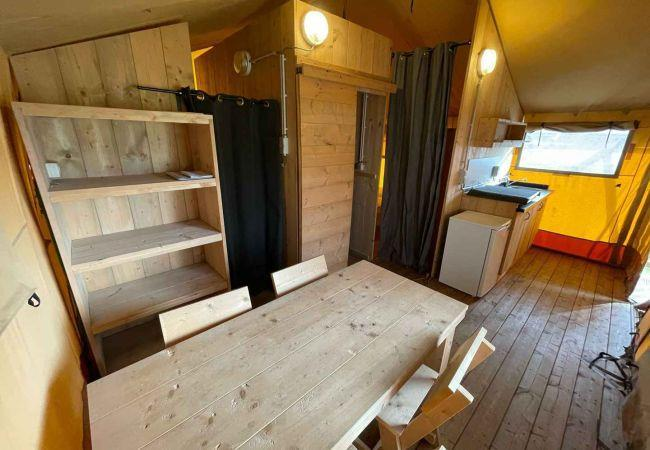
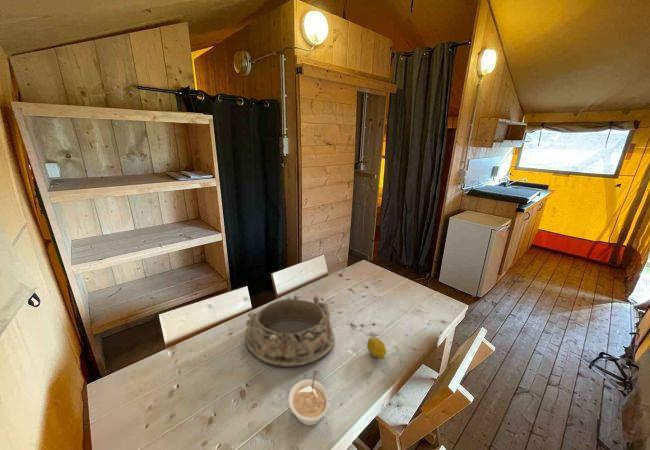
+ fruit (377, 348)
+ legume (308, 401)
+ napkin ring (291, 319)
